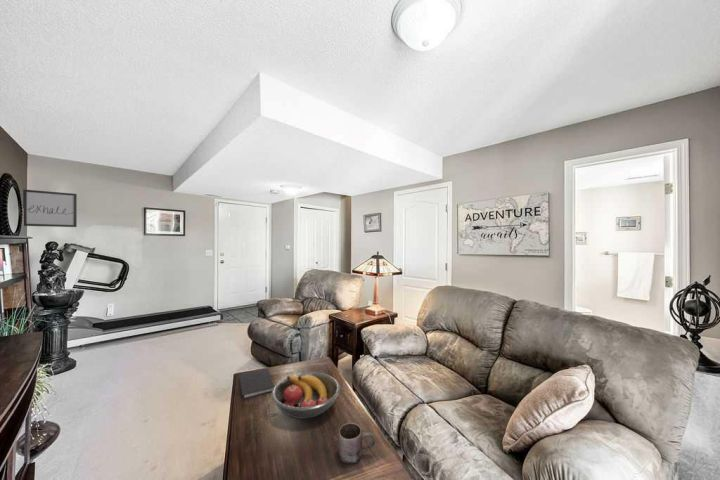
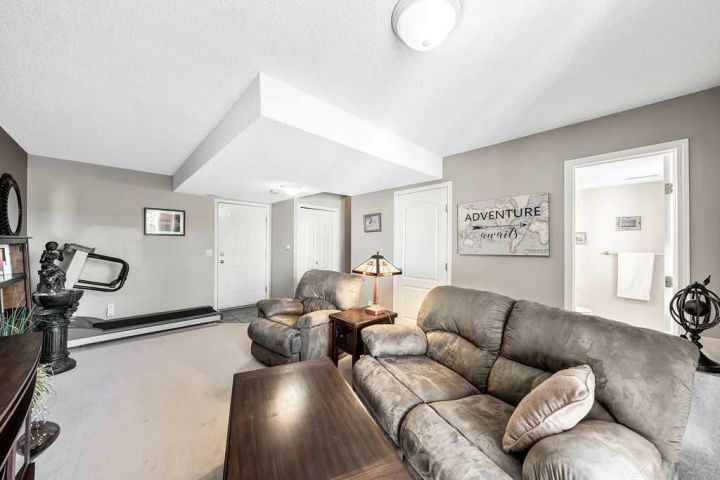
- diary (256, 382)
- mug (355, 441)
- fruit bowl (306, 395)
- wall art (51, 209)
